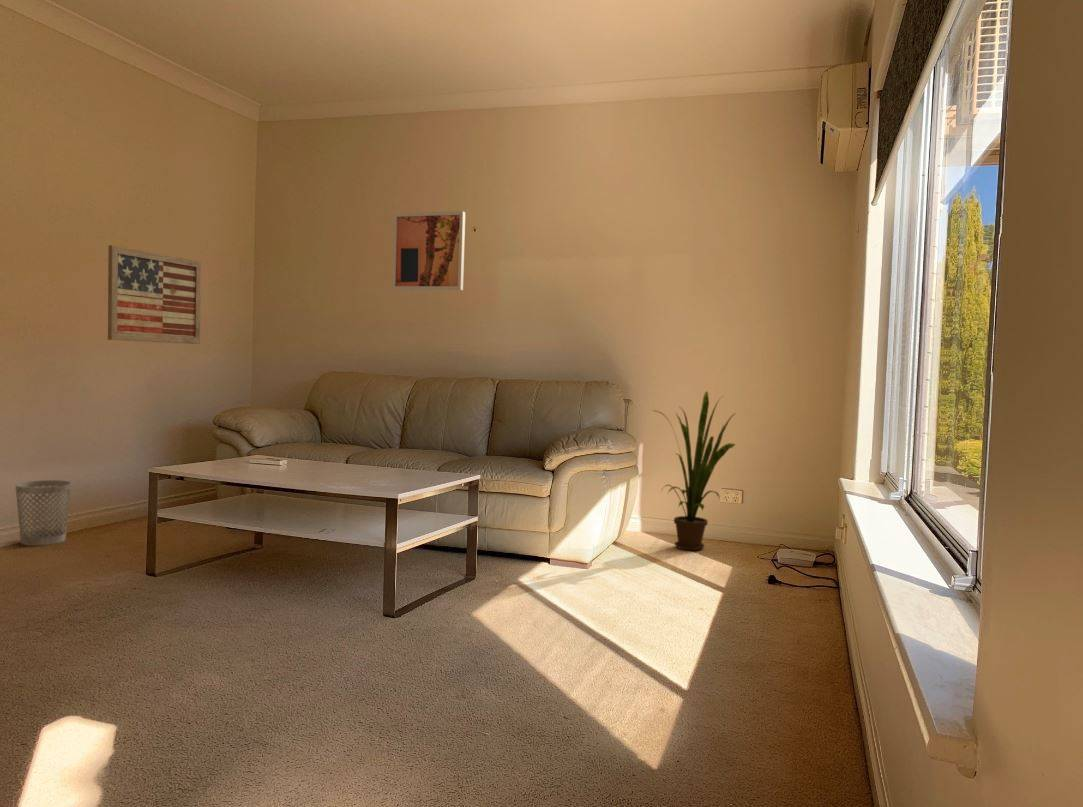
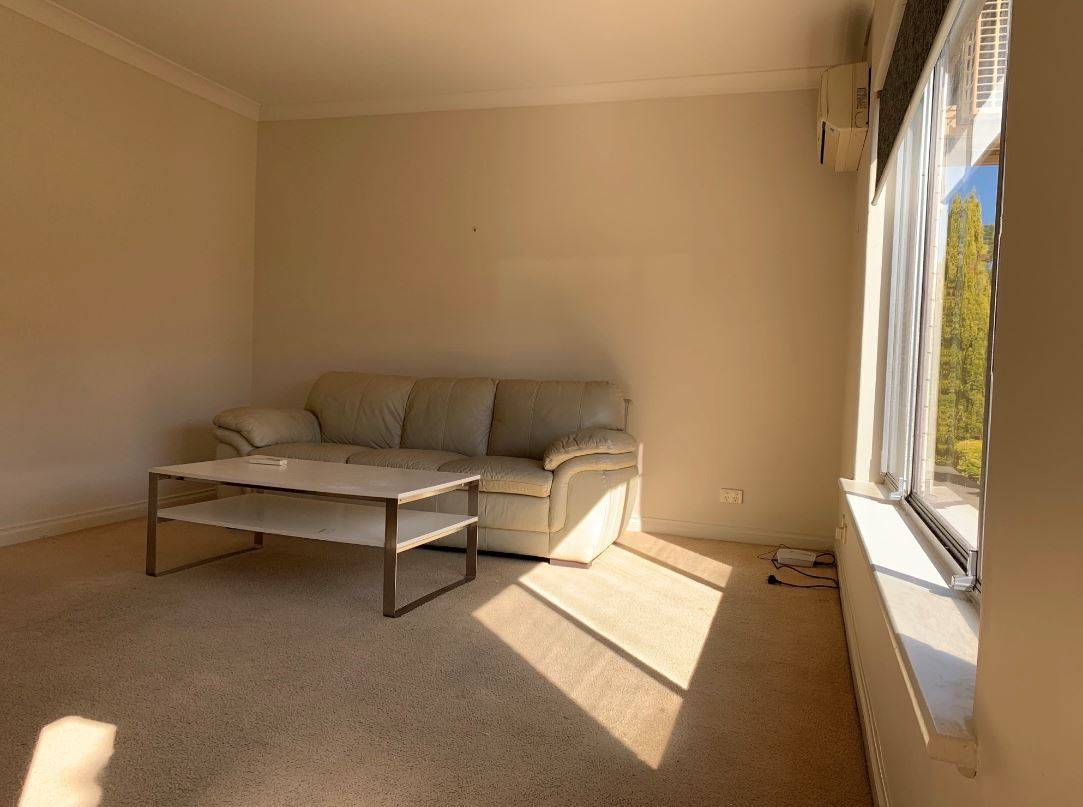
- wall art (428, 251)
- house plant (691, 469)
- wastebasket (43, 512)
- wall art (157, 298)
